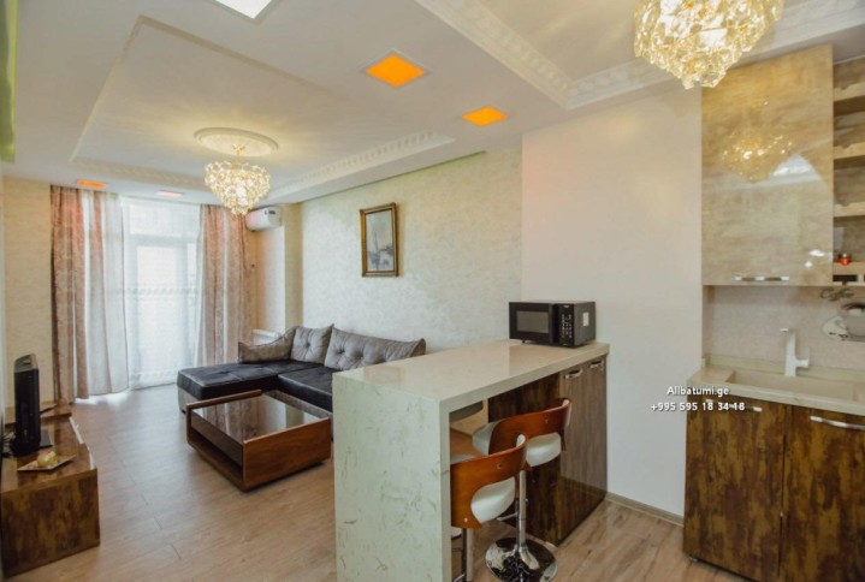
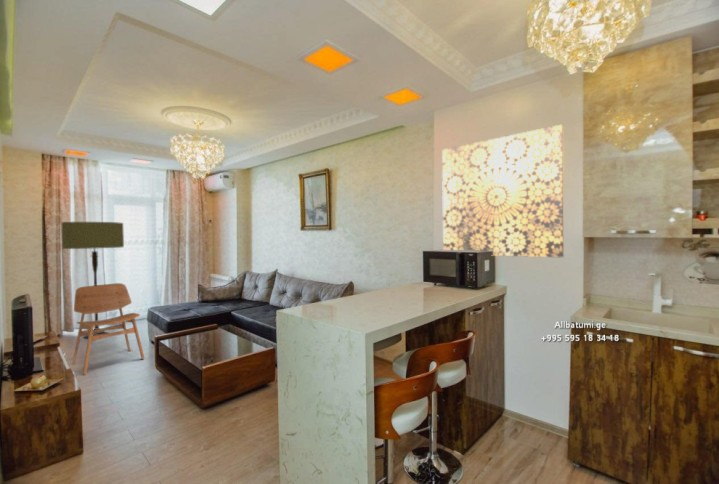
+ wall art (496, 197)
+ floor lamp (95, 278)
+ dining chair (107, 324)
